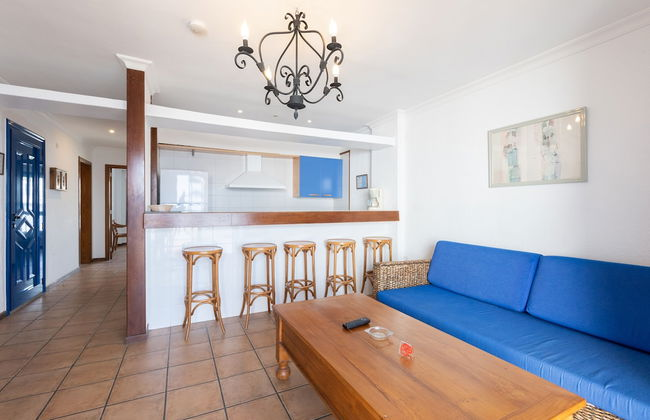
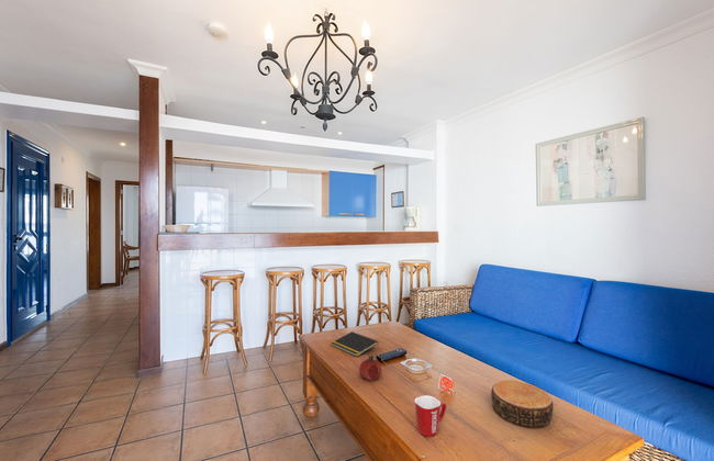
+ notepad (354, 342)
+ fruit (370, 366)
+ bowl (521, 401)
+ mug (432, 414)
